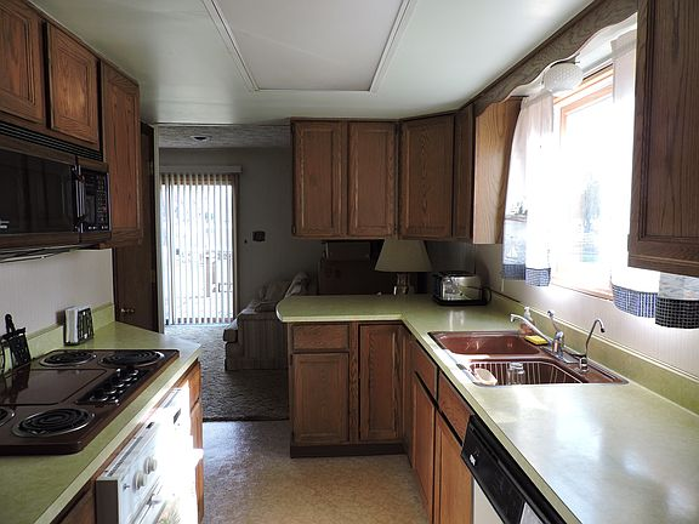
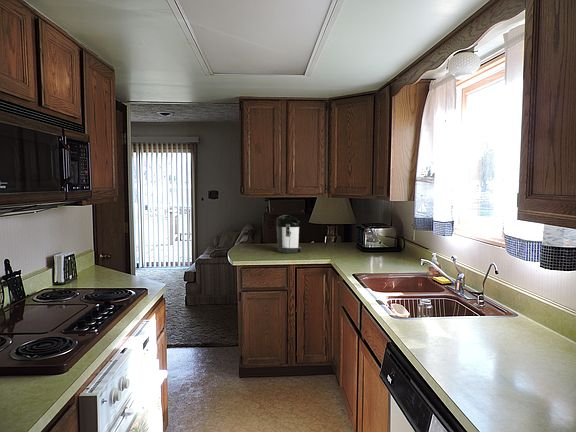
+ coffee maker (291, 234)
